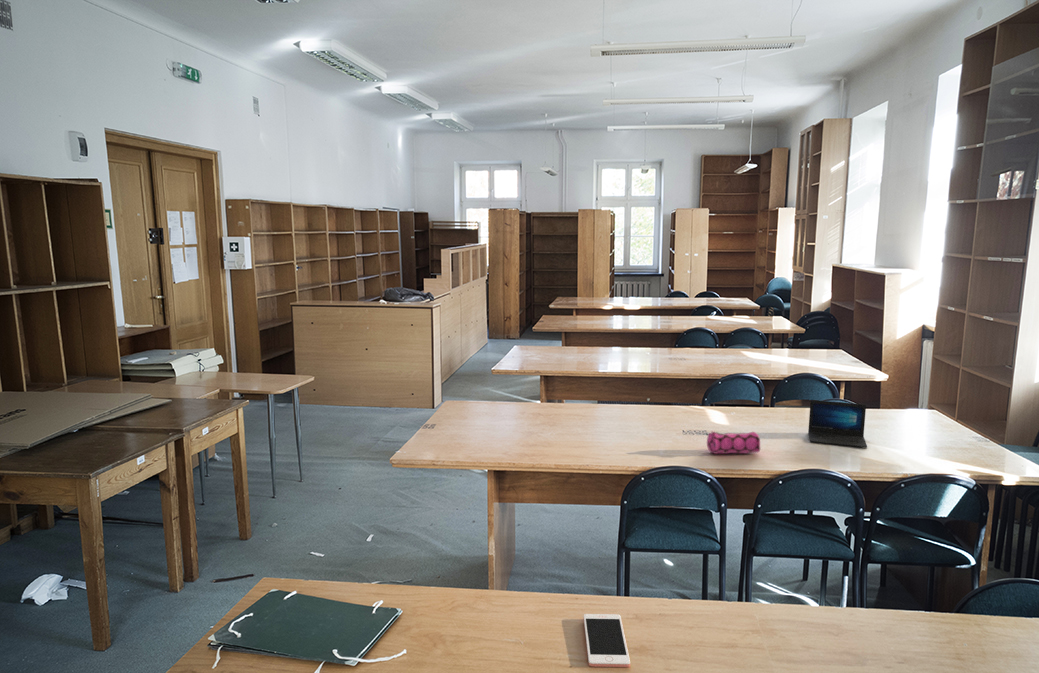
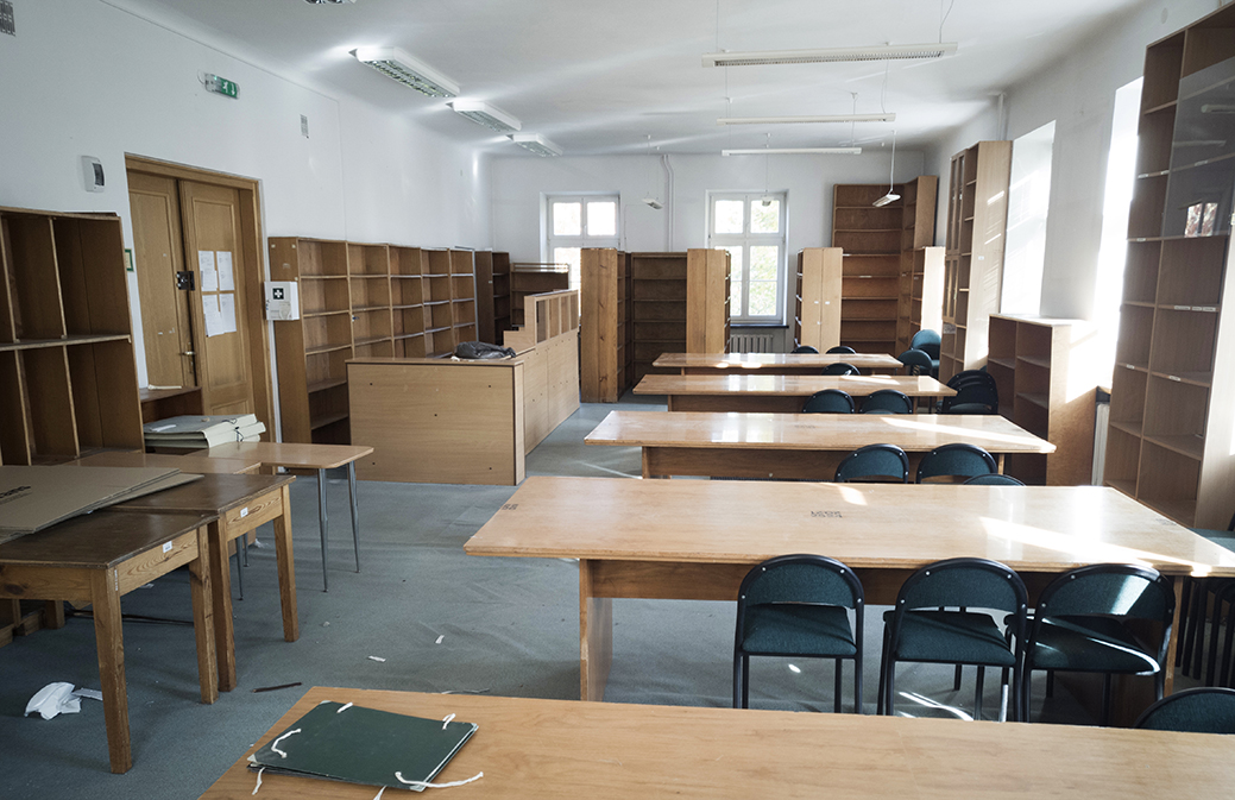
- cell phone (605, 638)
- laptop (837, 423)
- pencil case (734, 441)
